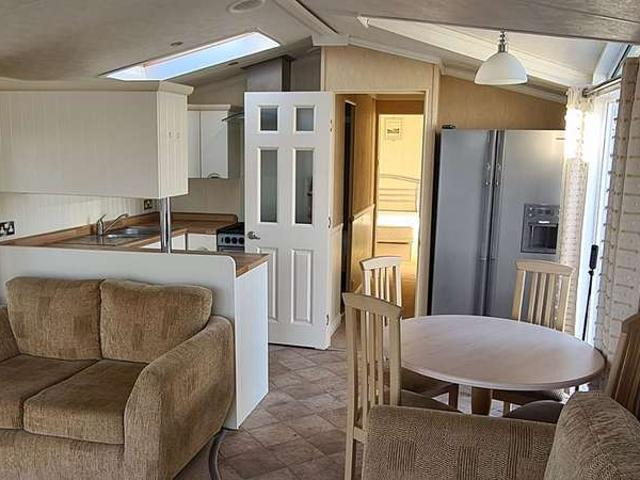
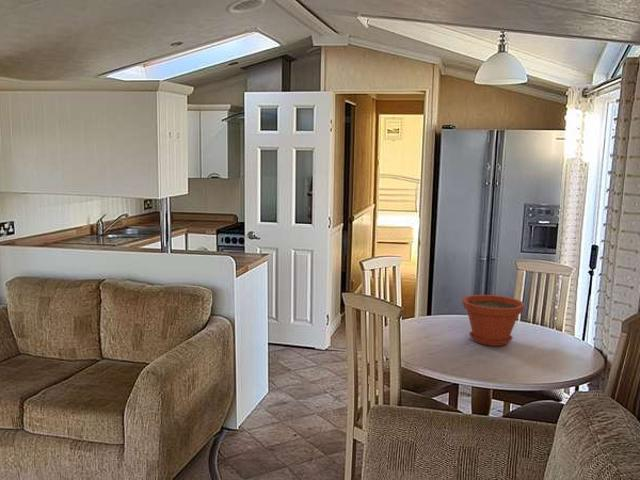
+ plant pot (491, 321)
